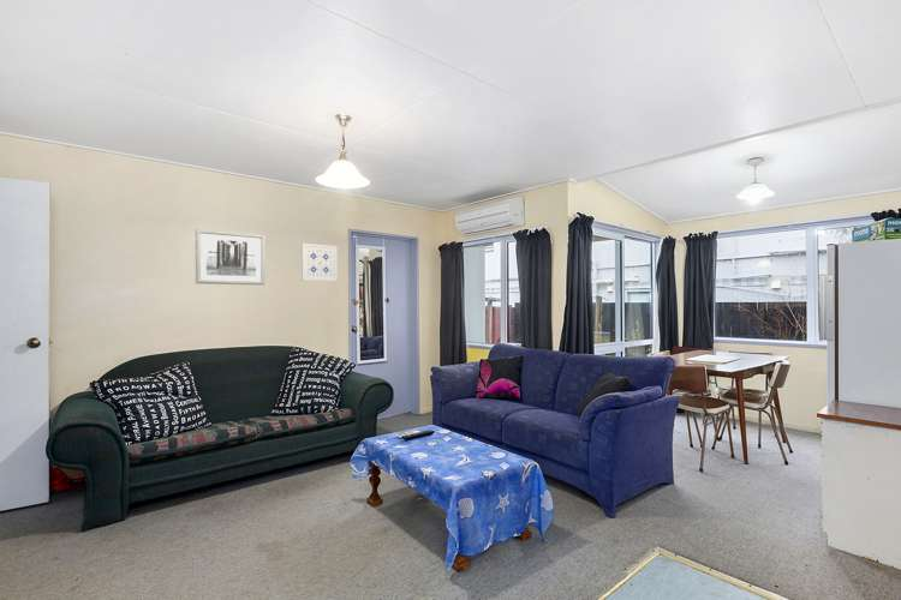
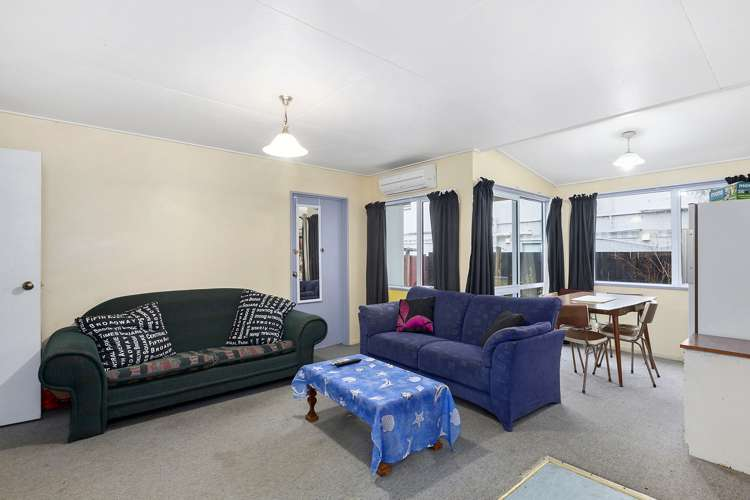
- wall art (320, 263)
- wall art (232, 258)
